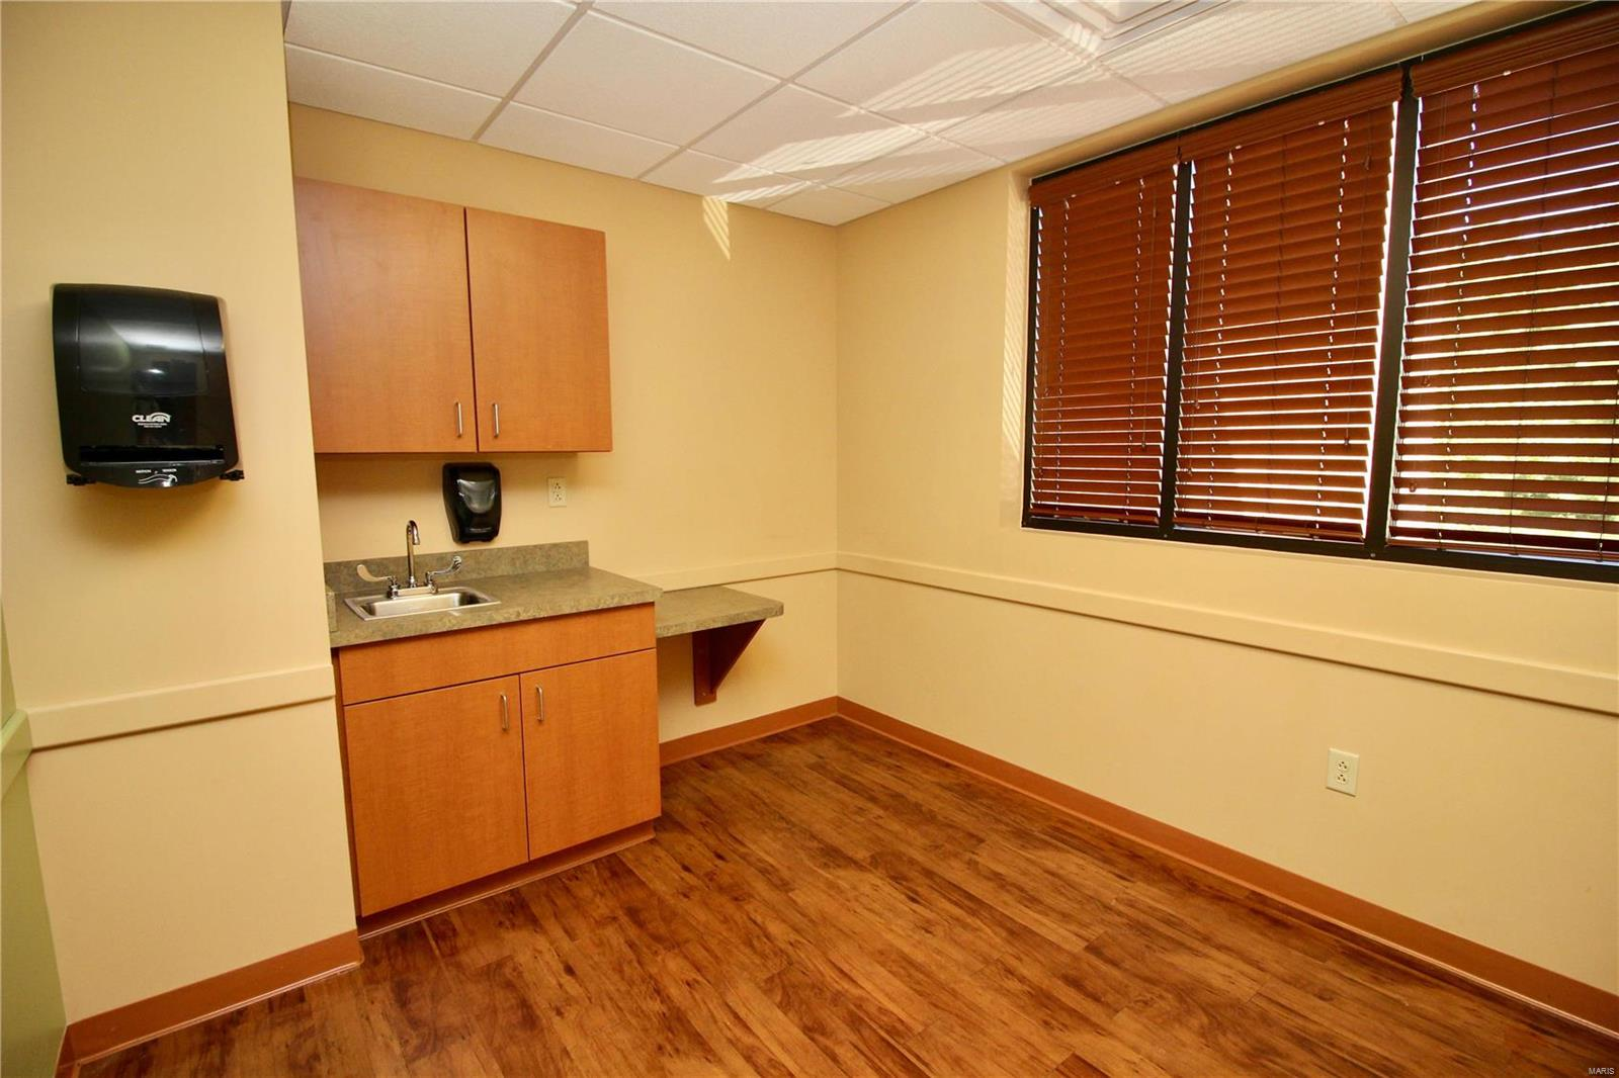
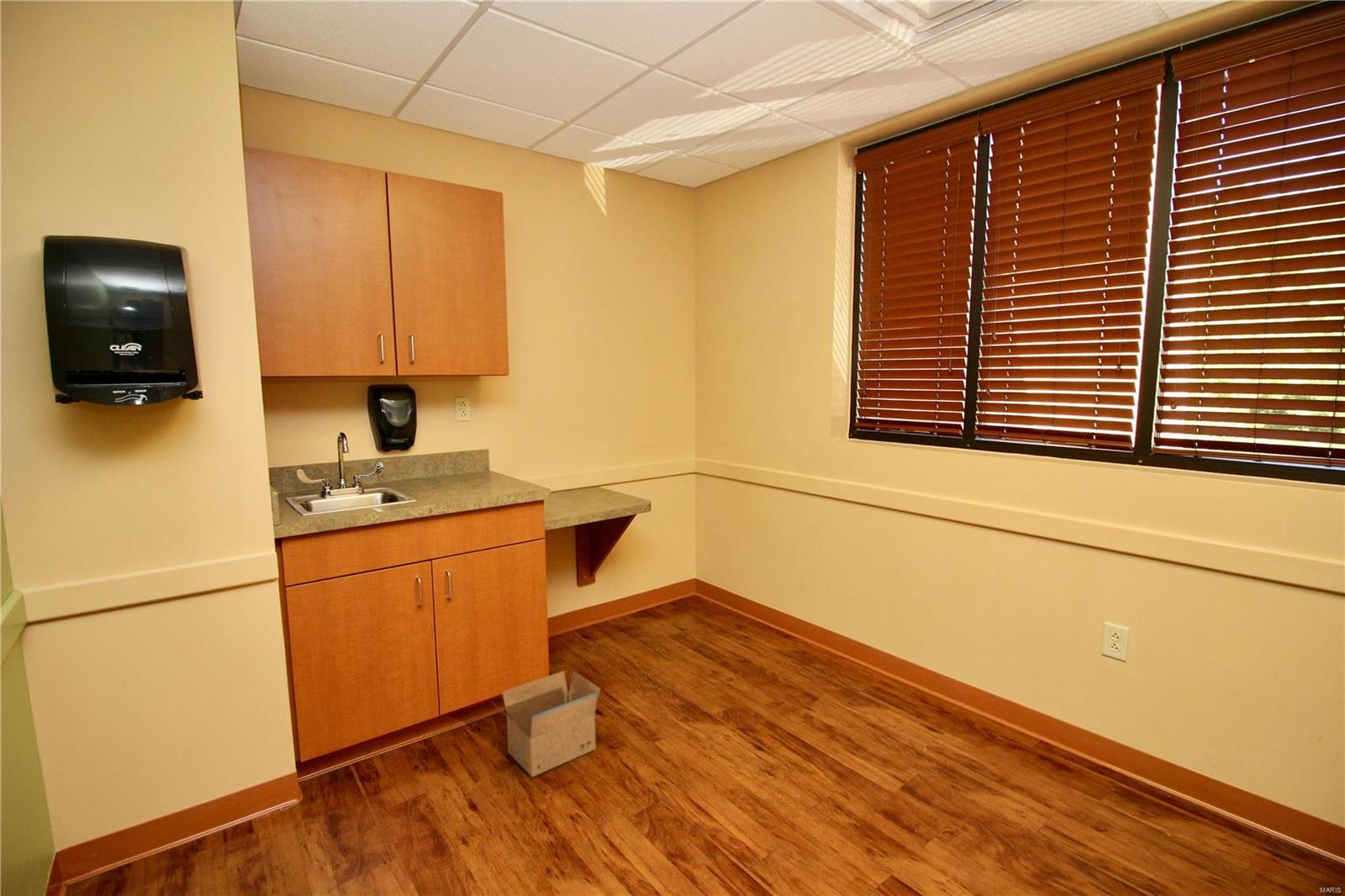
+ cardboard box (546, 721)
